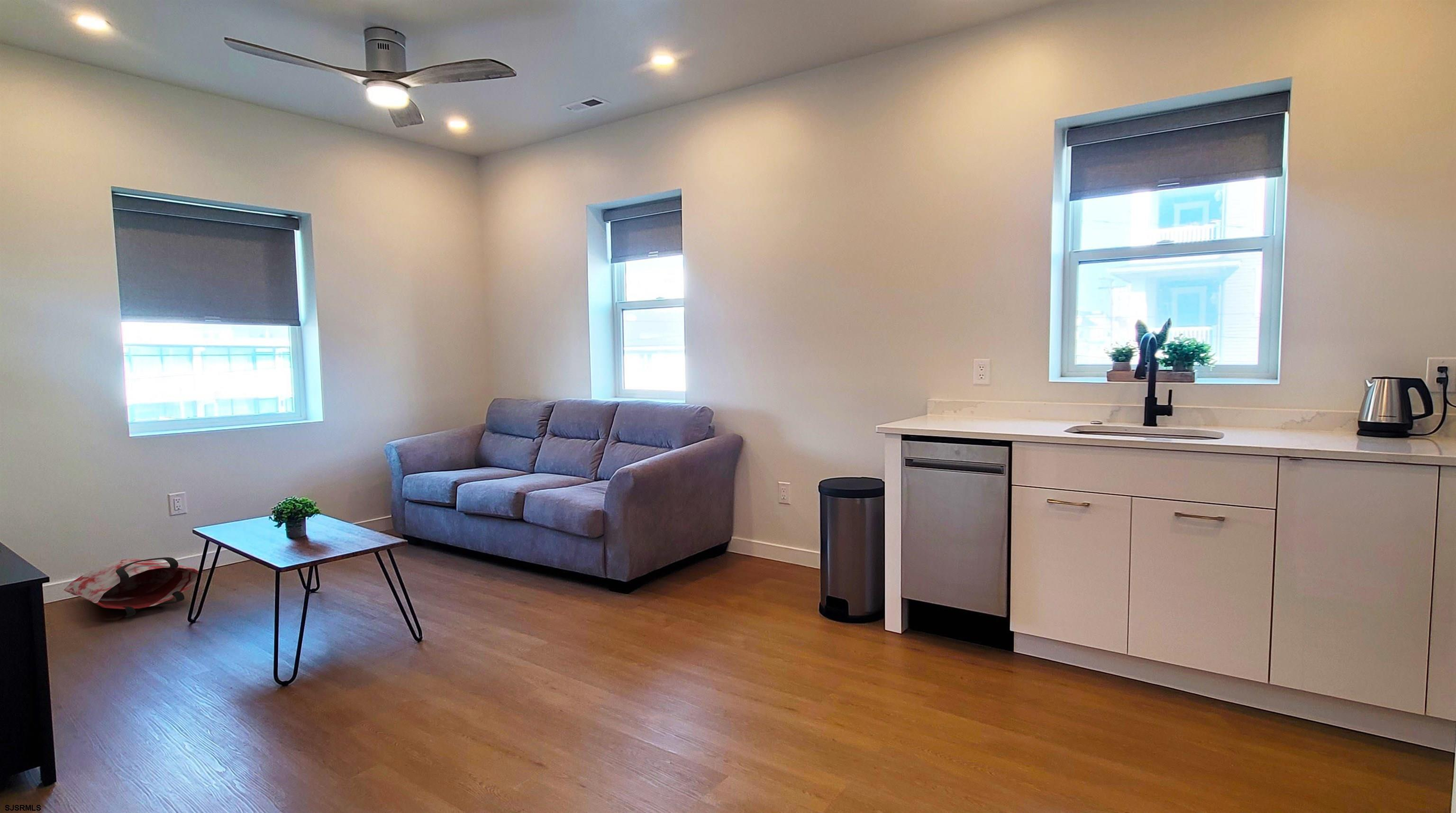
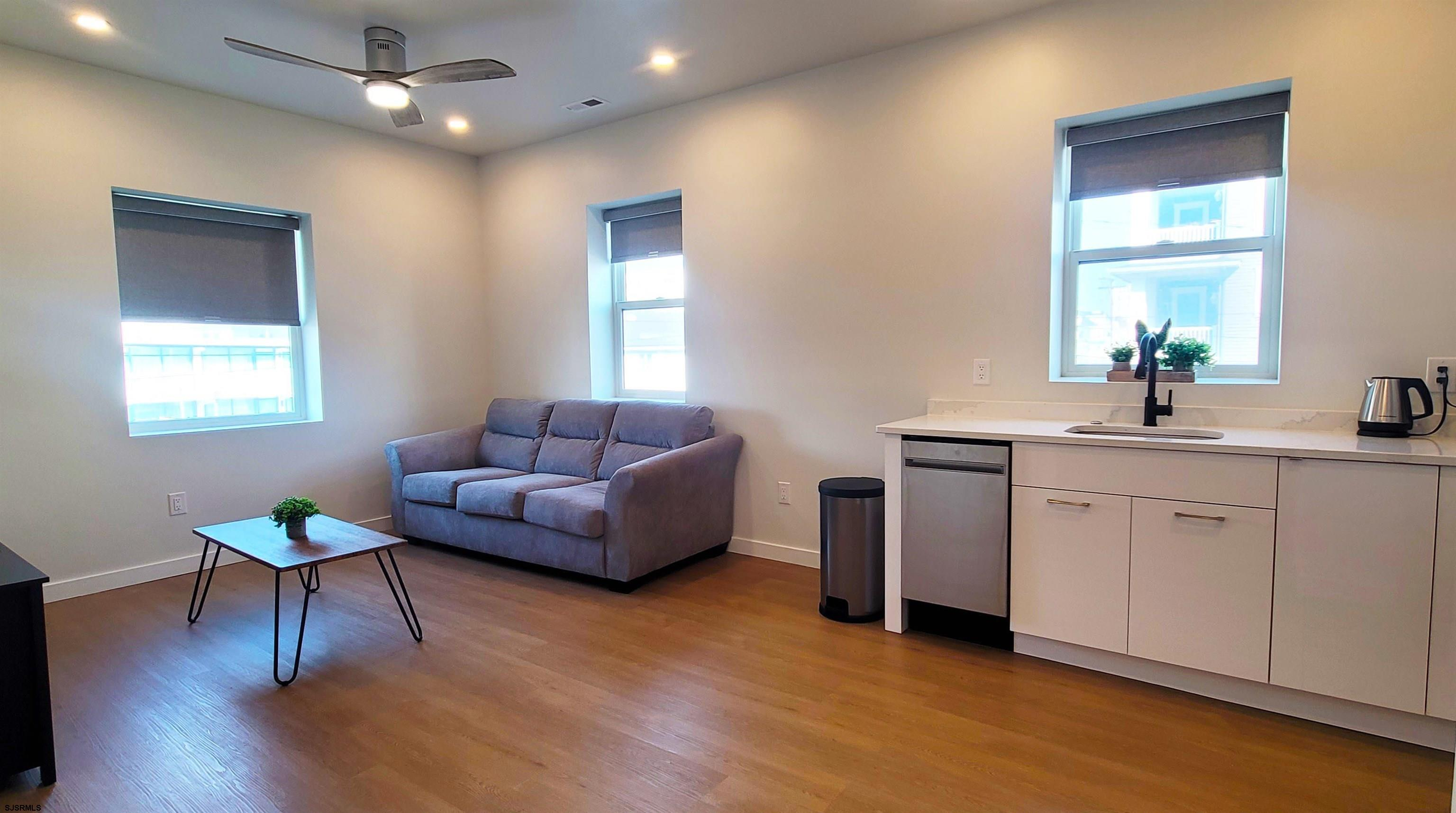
- bag (134, 579)
